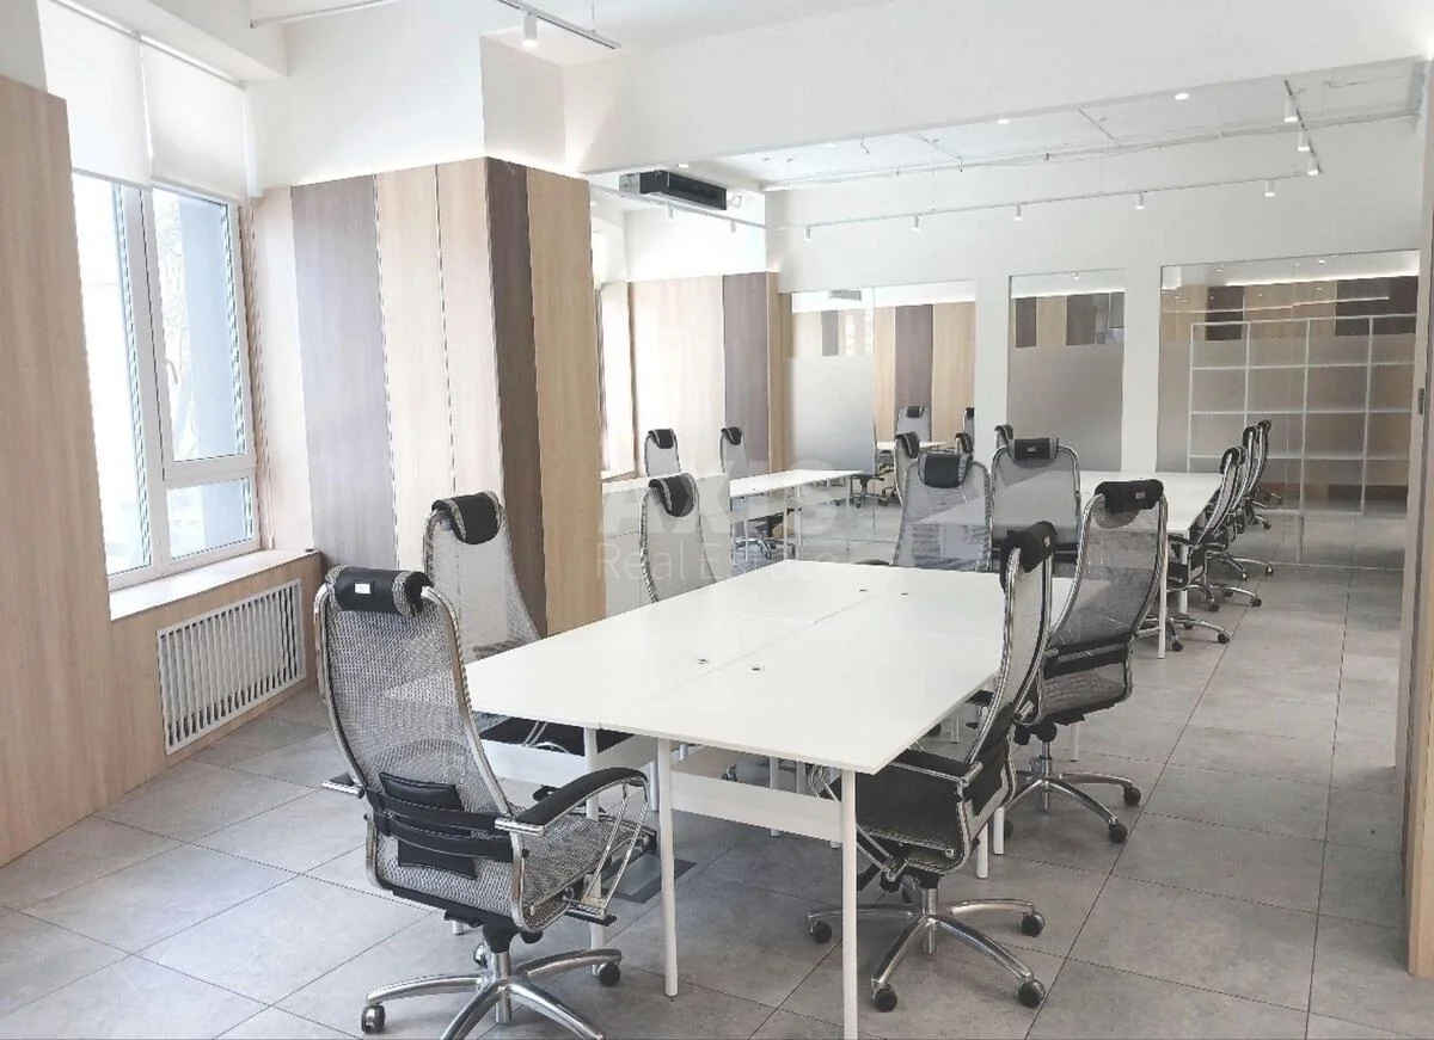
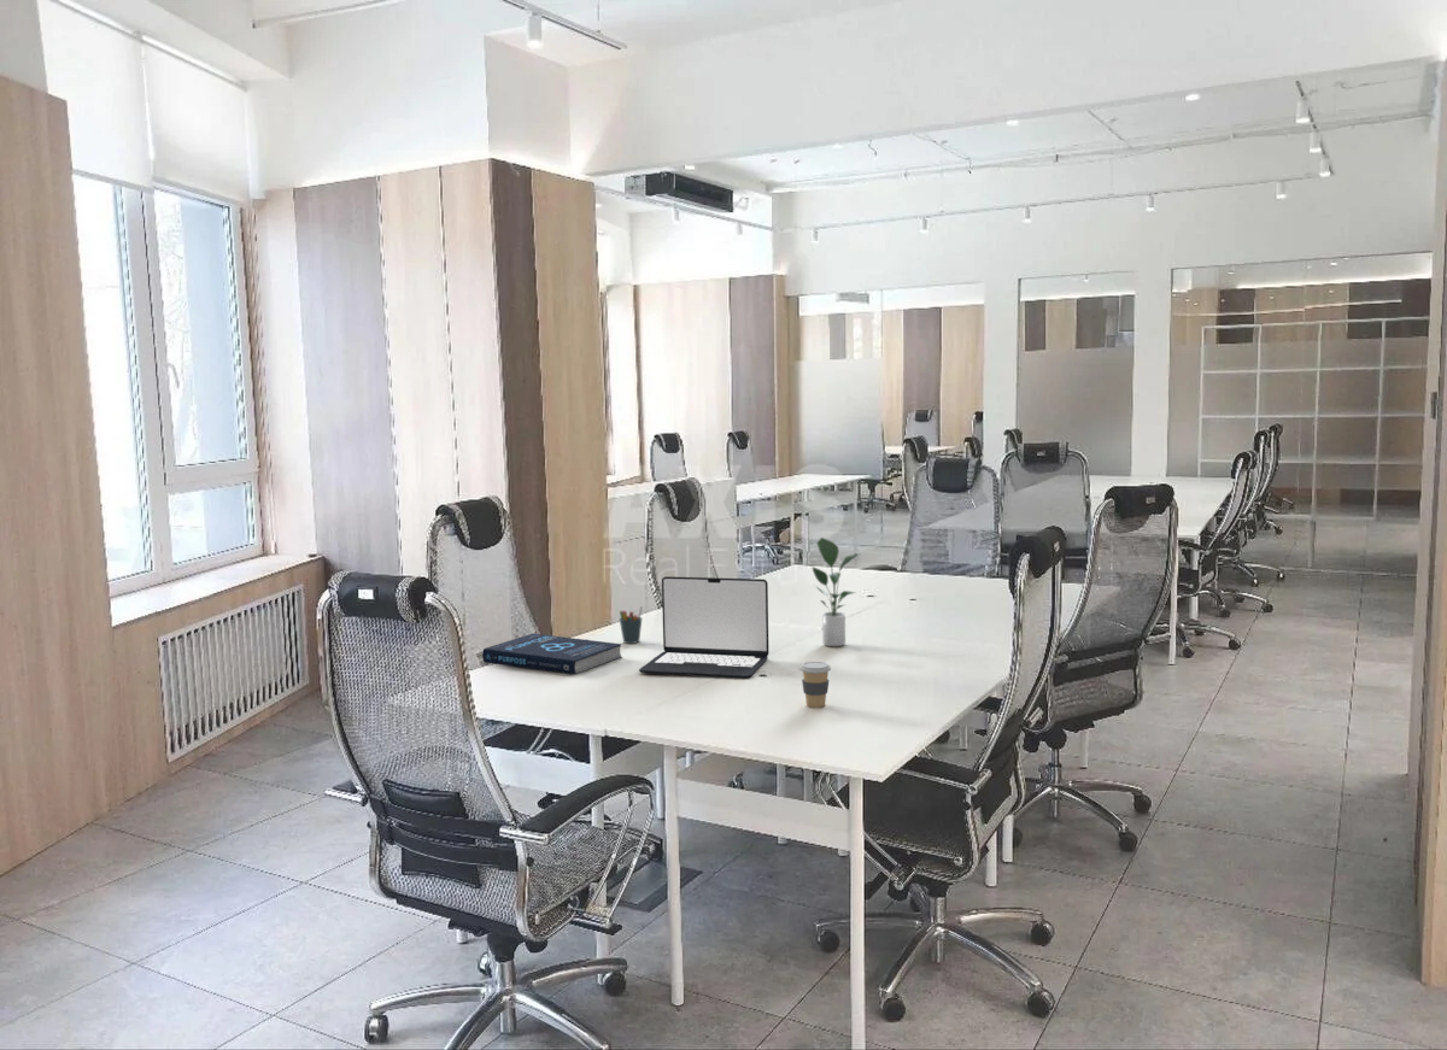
+ laptop (703, 626)
+ potted plant (831, 593)
+ book (552, 653)
+ pen holder (631, 623)
+ coffee cup (815, 685)
